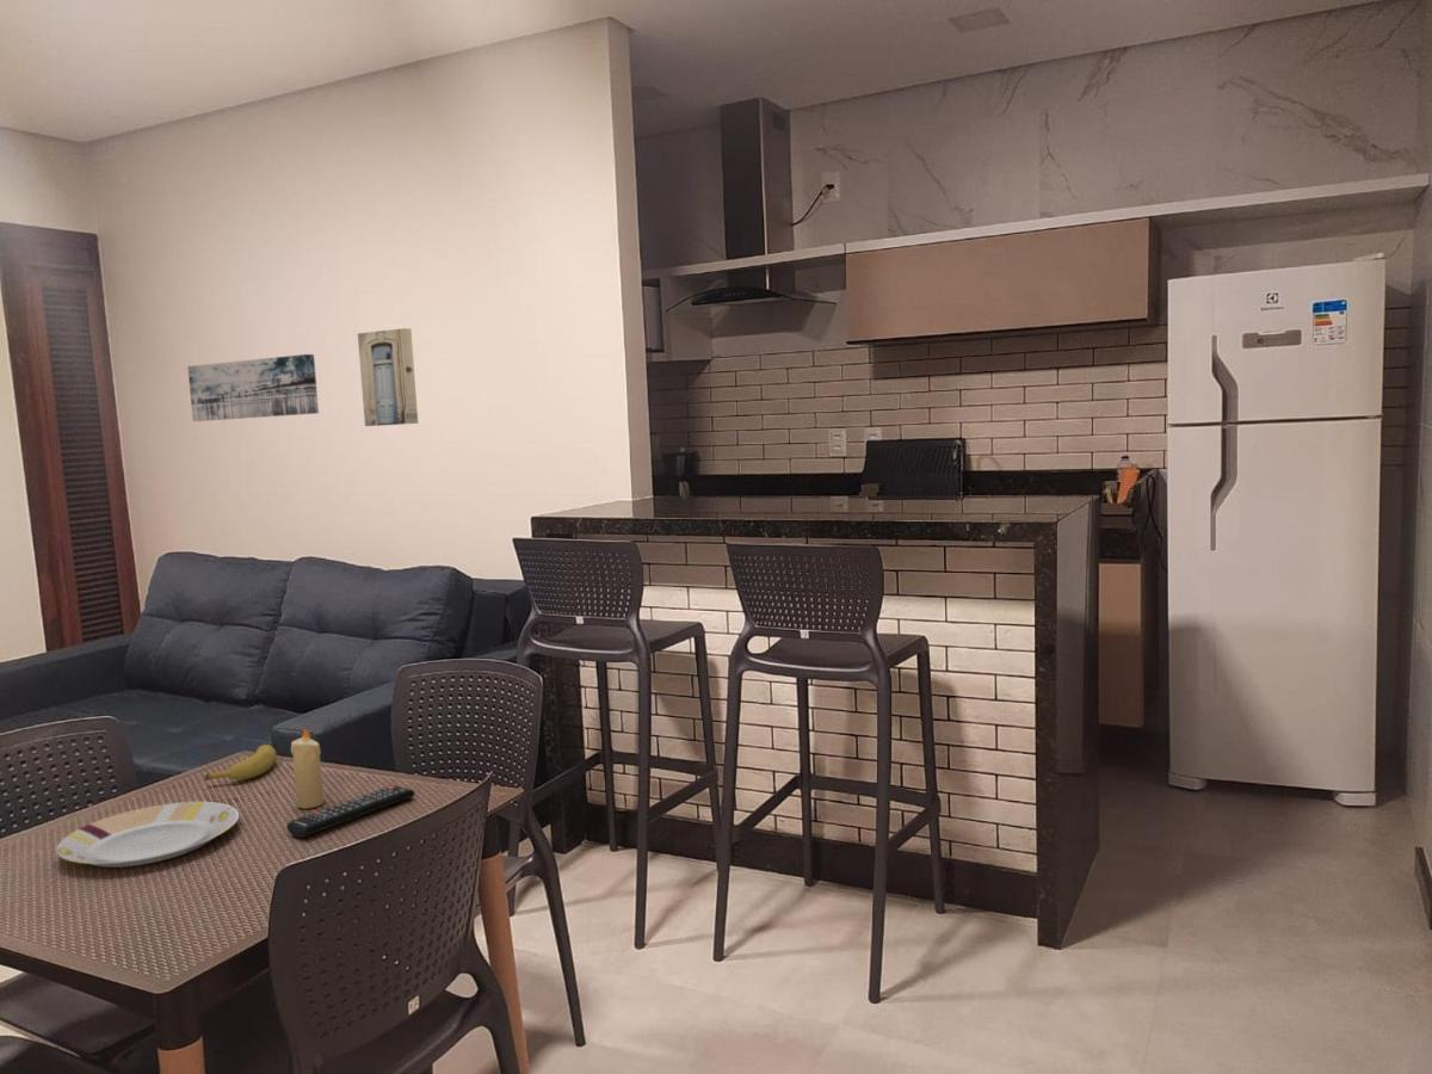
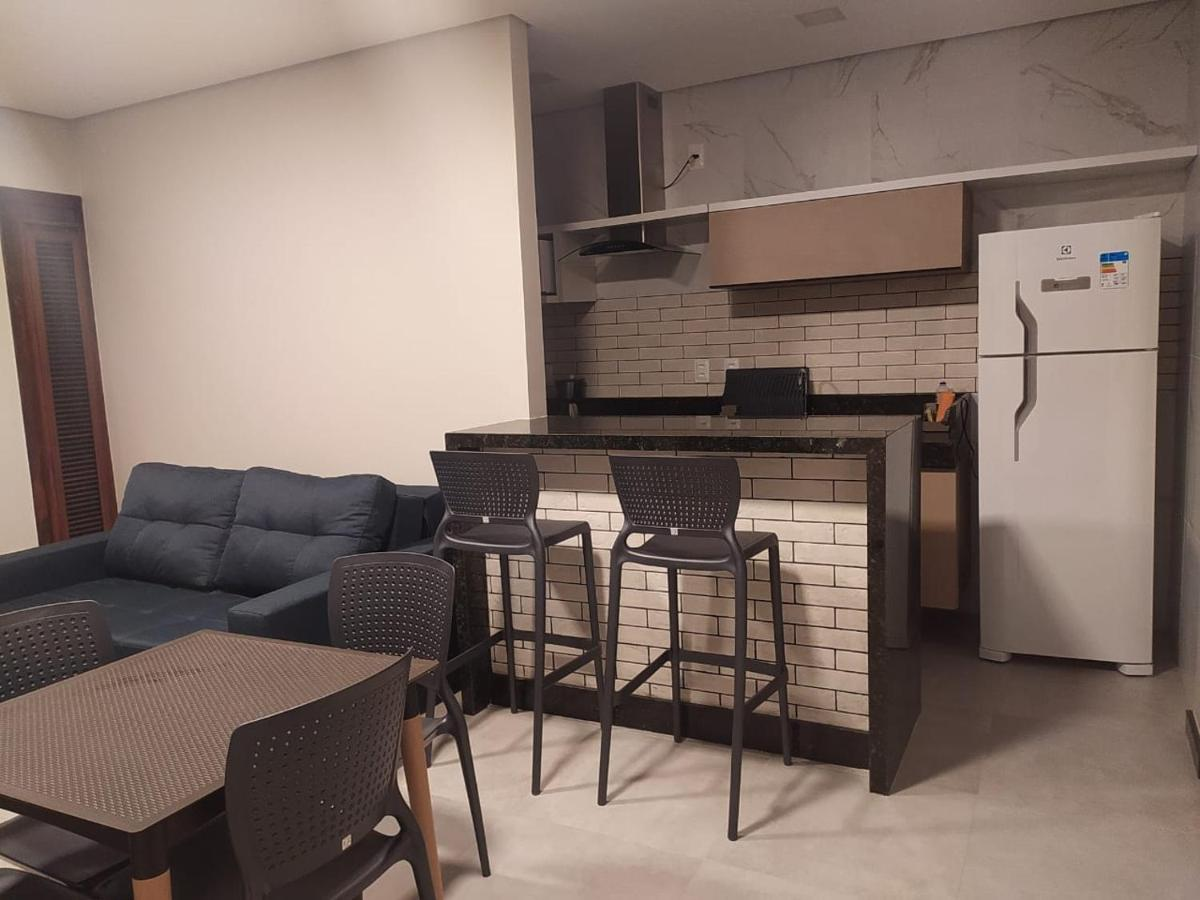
- banana (247, 761)
- remote control (353, 809)
- candle (307, 765)
- wall art (387, 377)
- wall art (251, 389)
- plate (150, 835)
